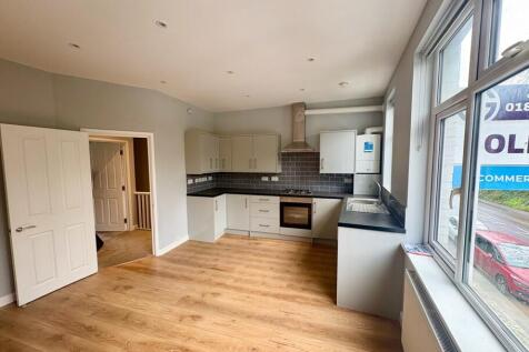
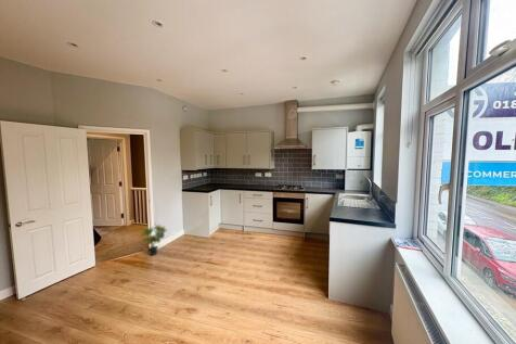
+ potted plant (154, 239)
